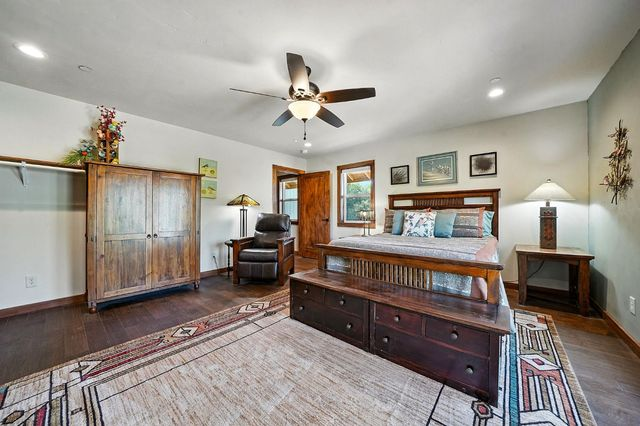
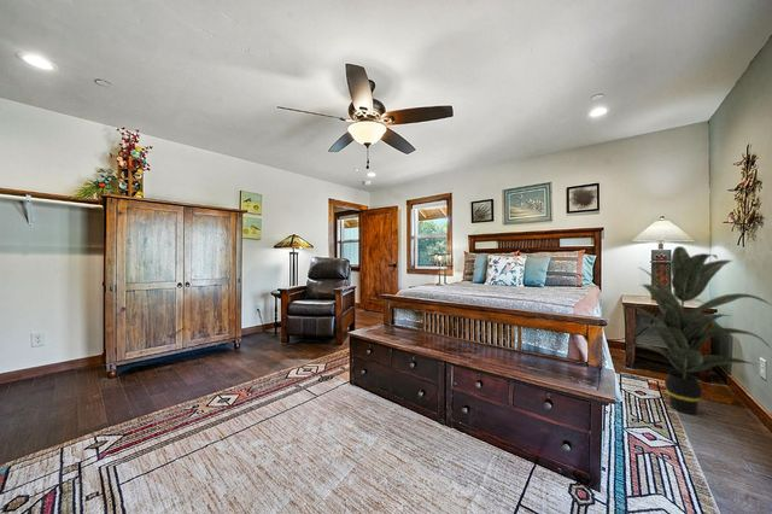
+ indoor plant (686, 326)
